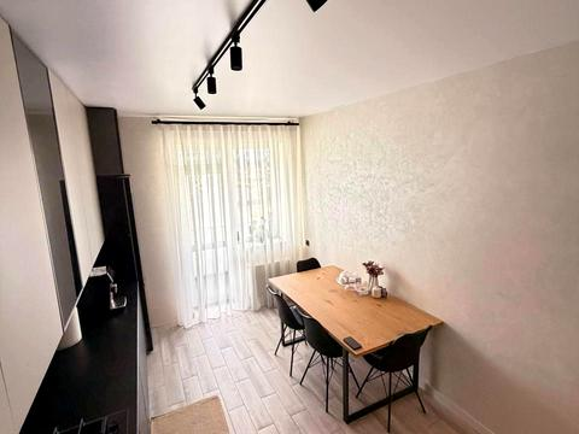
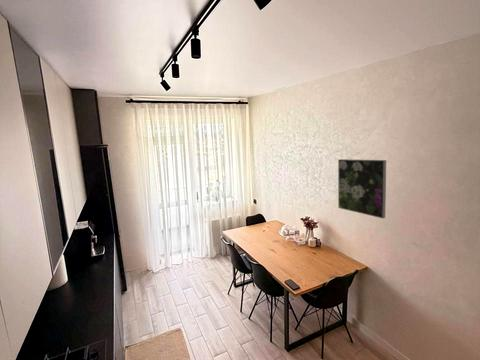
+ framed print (359, 186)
